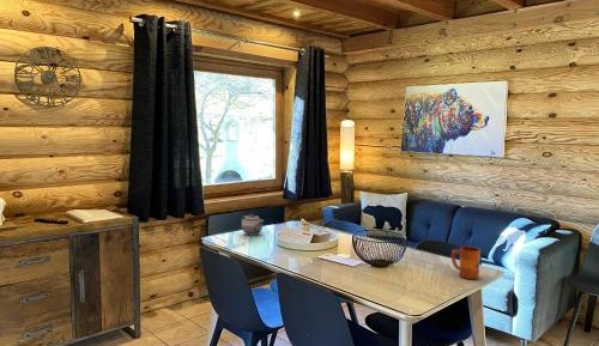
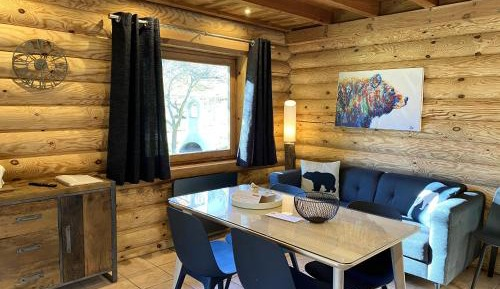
- mug (464, 261)
- teapot (252, 223)
